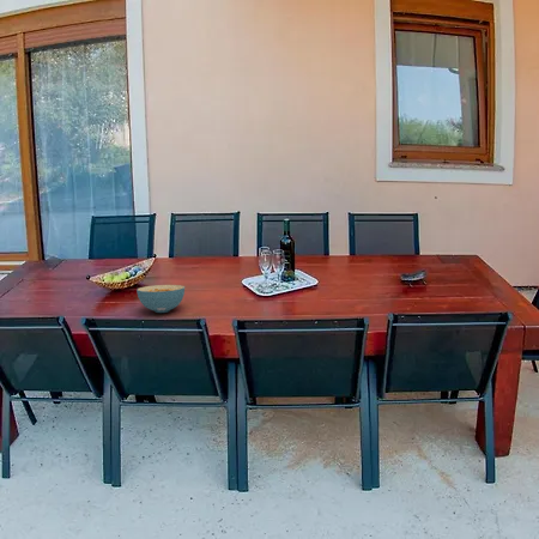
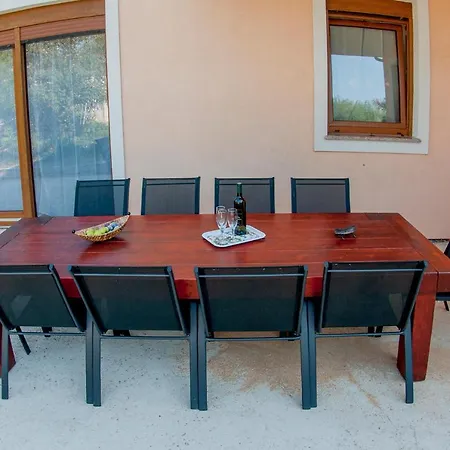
- cereal bowl (161, 299)
